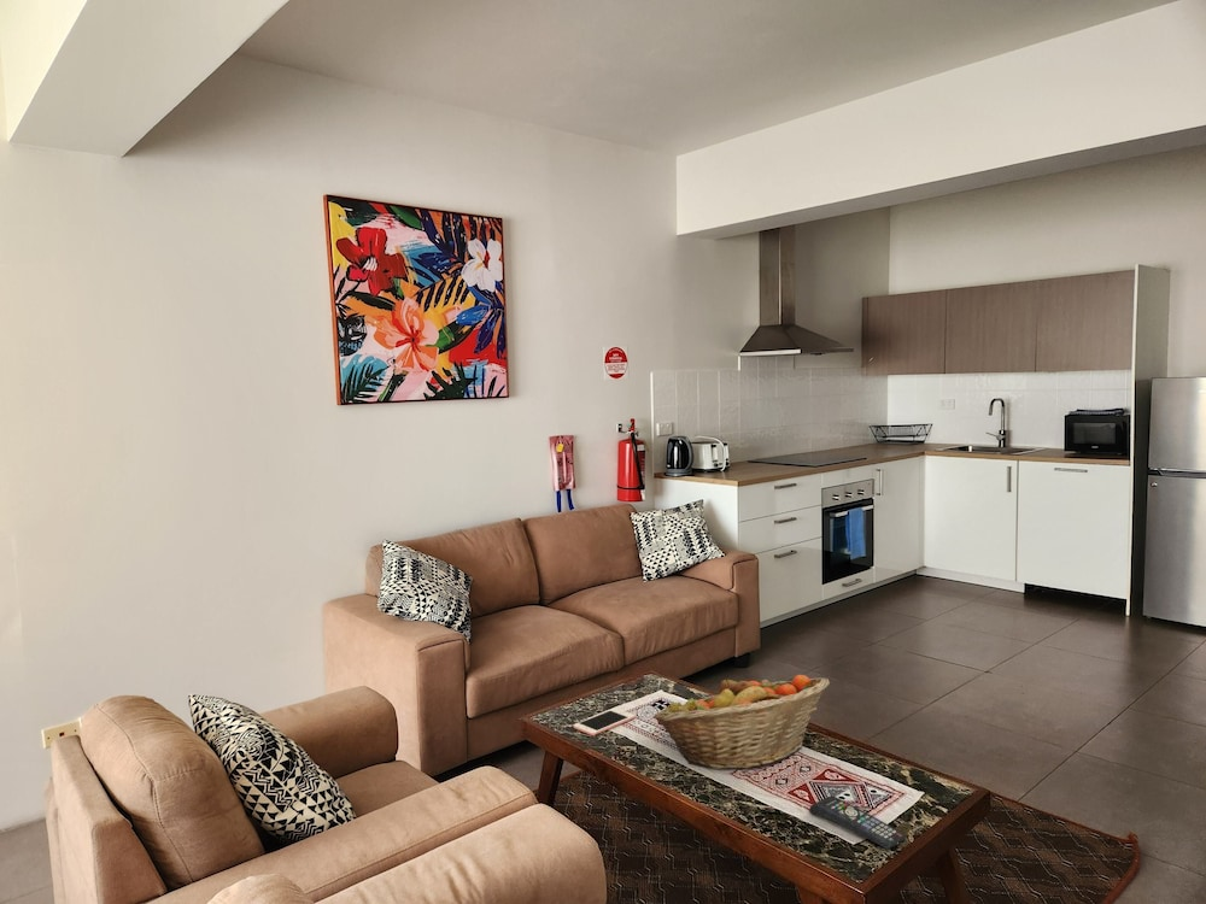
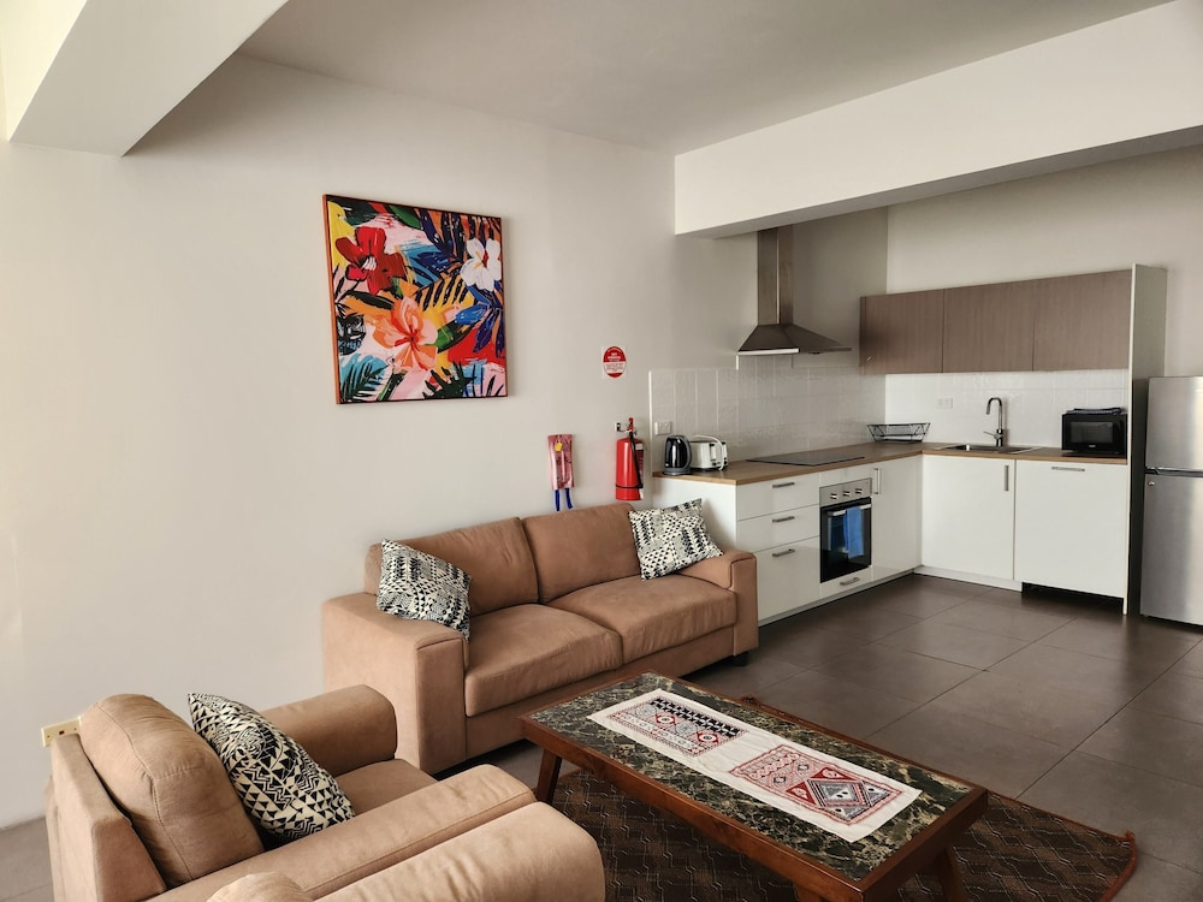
- remote control (855, 820)
- cell phone (604, 721)
- fruit basket (742, 712)
